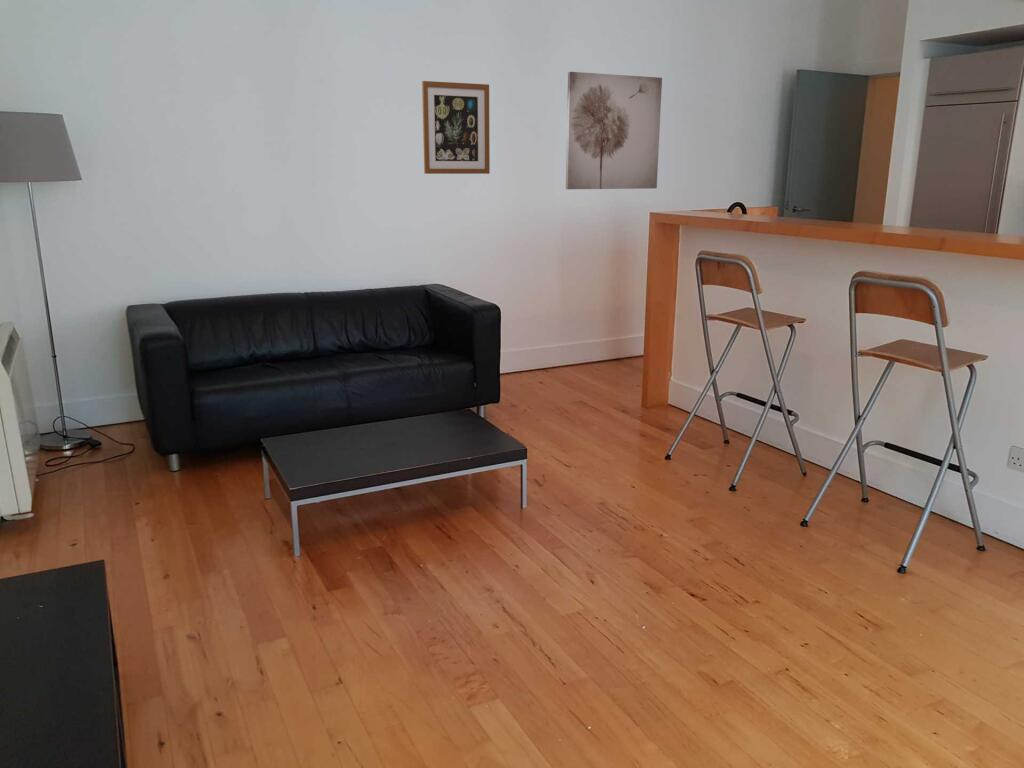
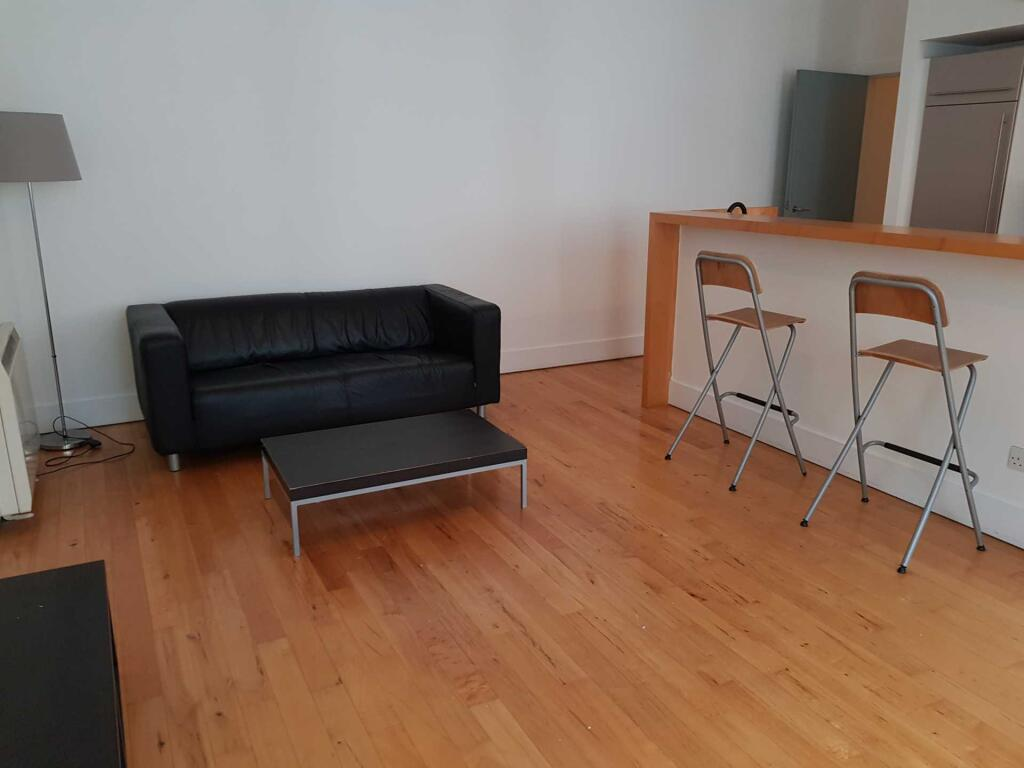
- wall art (456, 128)
- wall art (614, 132)
